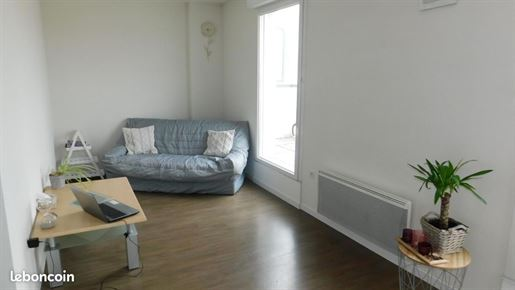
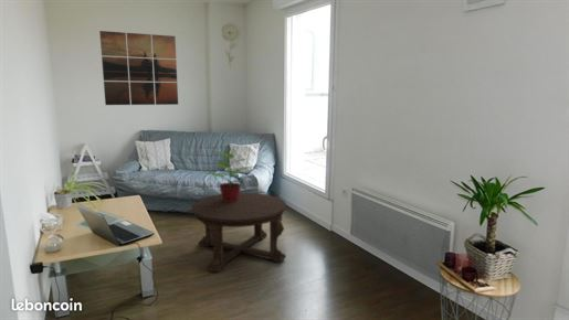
+ potted plant (228, 173)
+ wall art (140, 70)
+ coffee table (240, 226)
